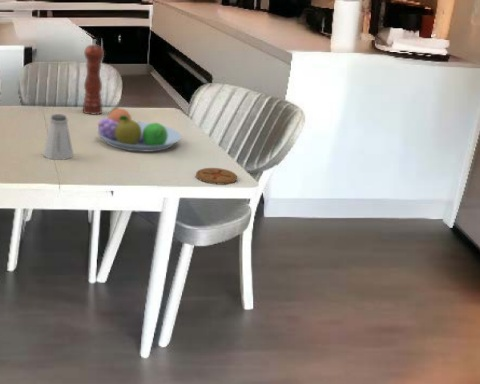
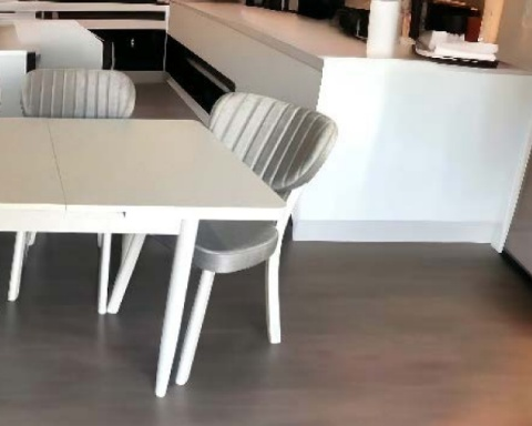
- fruit bowl (140, 126)
- coaster (216, 175)
- saltshaker (58, 135)
- pepper mill (93, 76)
